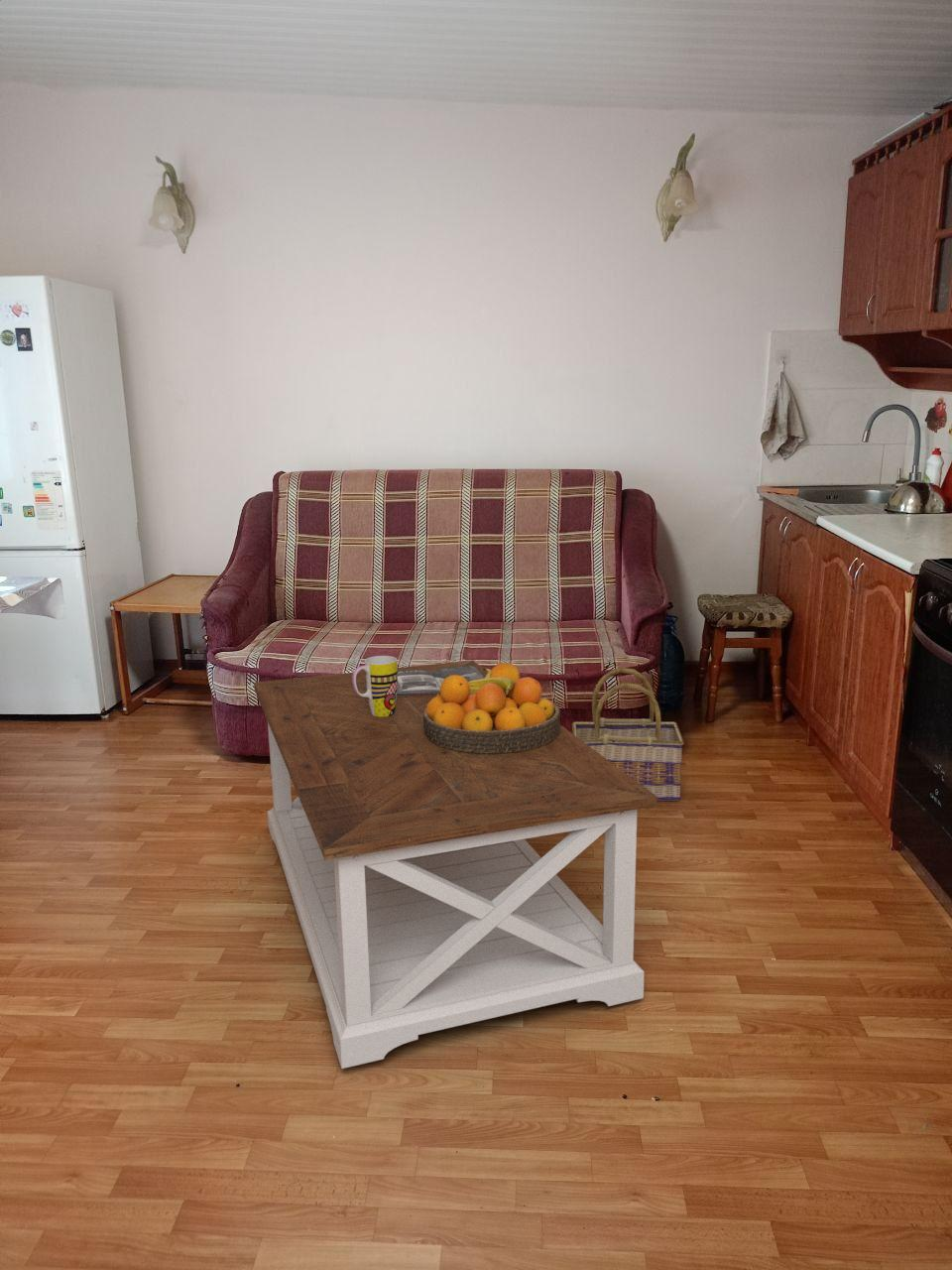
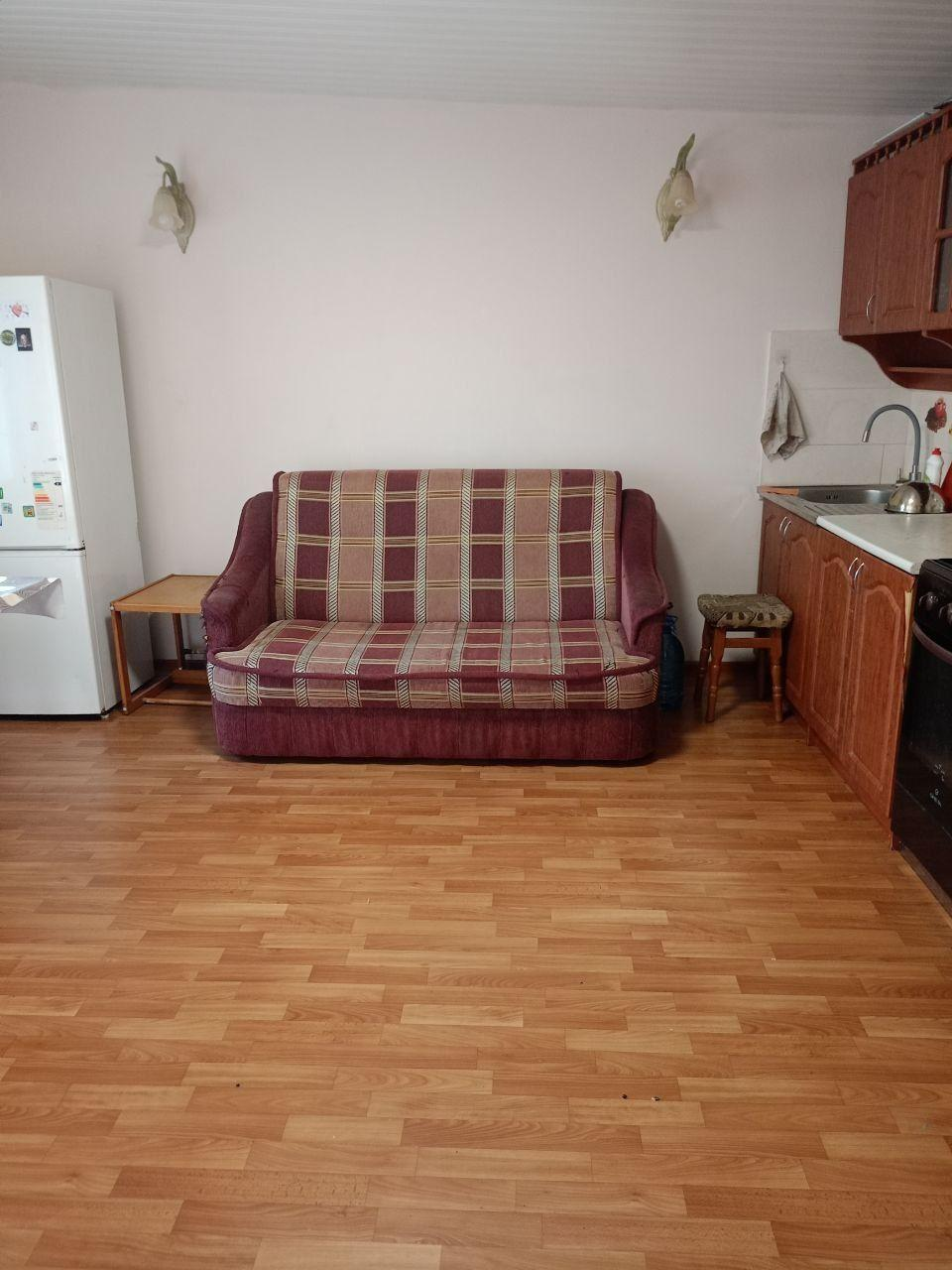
- fruit bowl (491, 700)
- mug (375, 687)
- basket (626, 732)
- magazine (437, 679)
- coffee table (420, 817)
